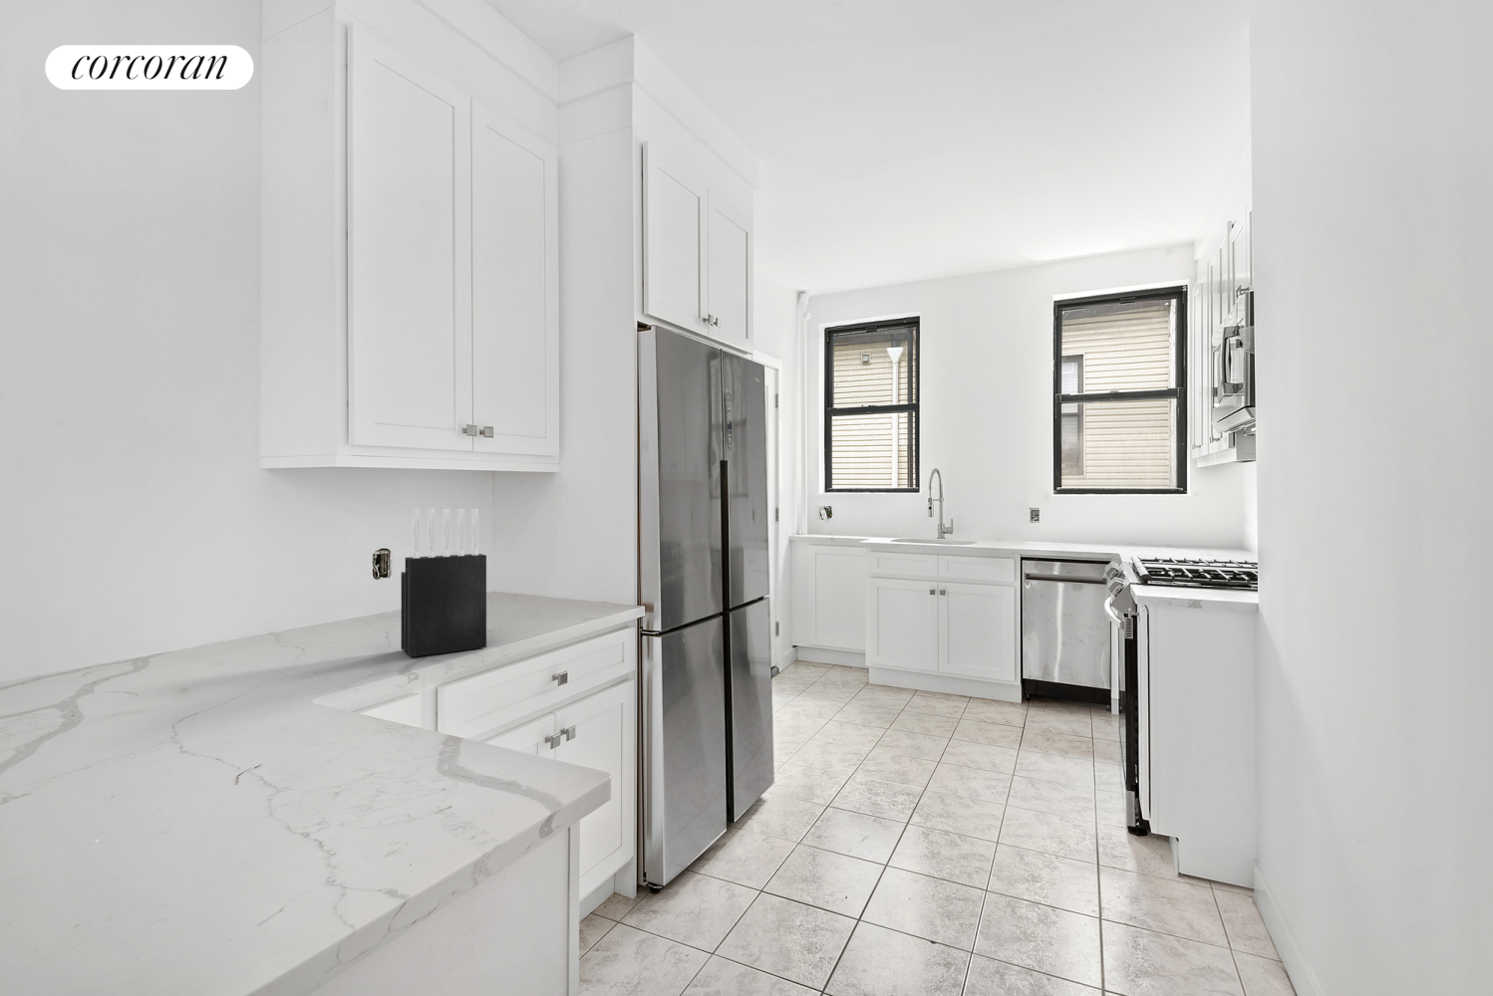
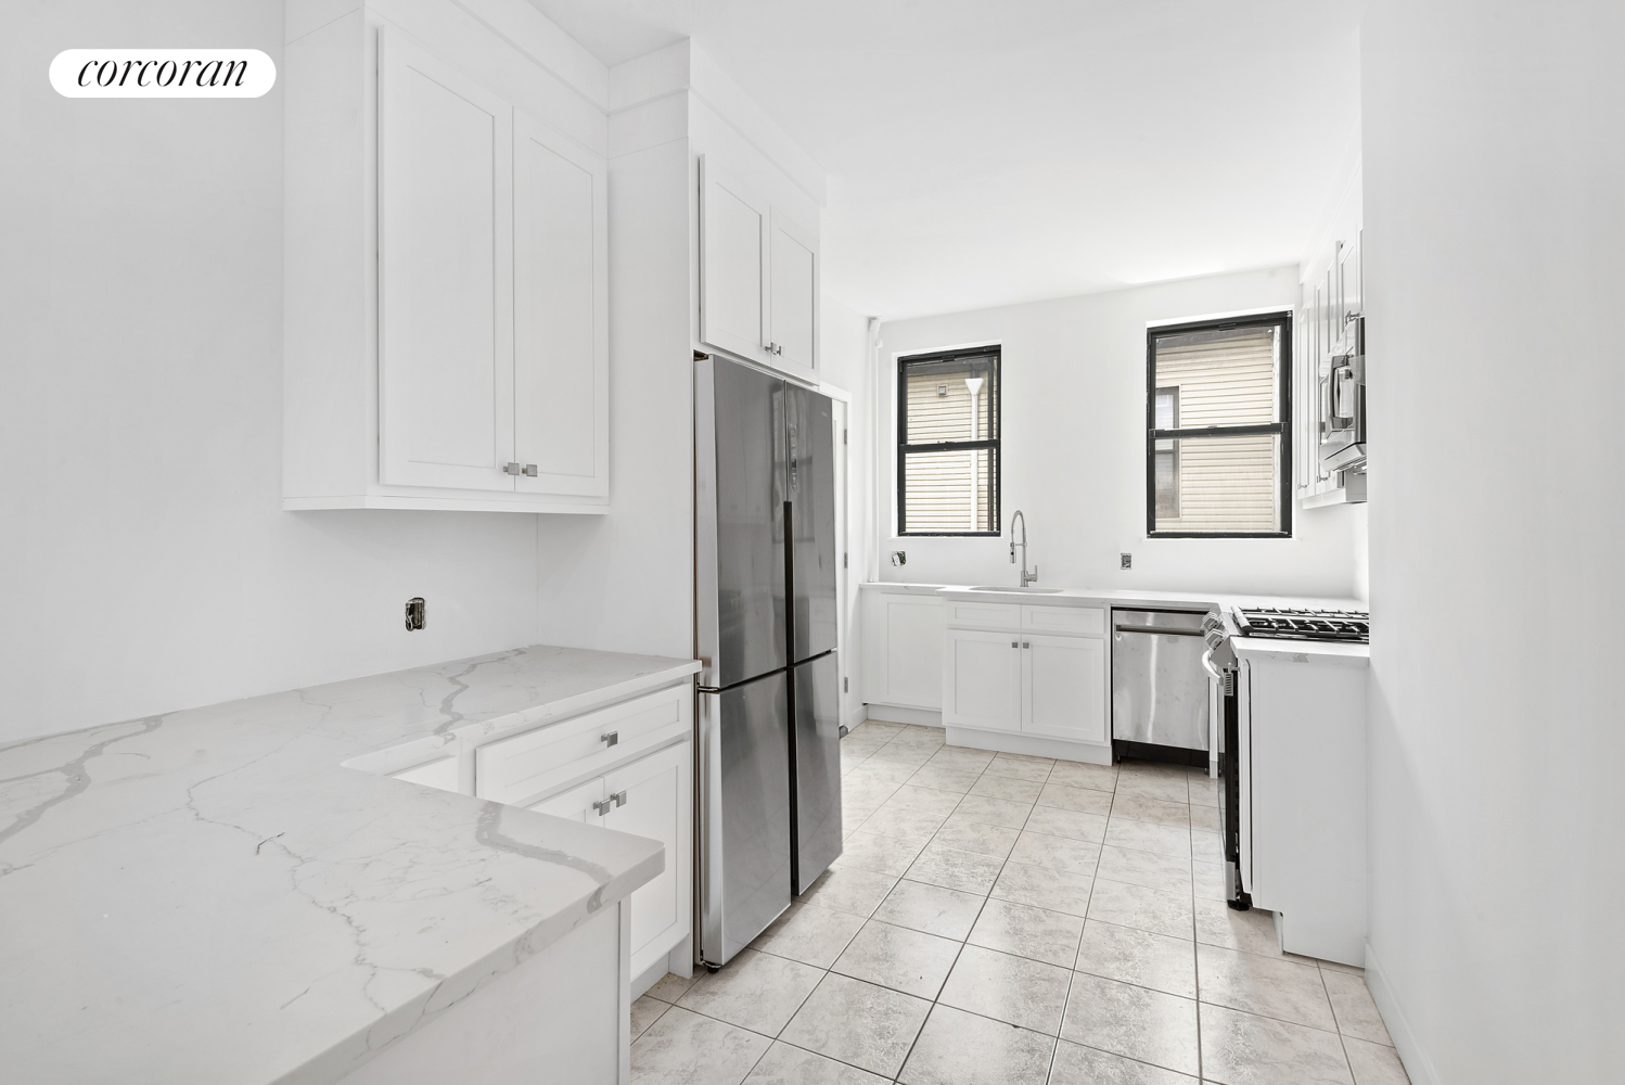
- knife block (443, 578)
